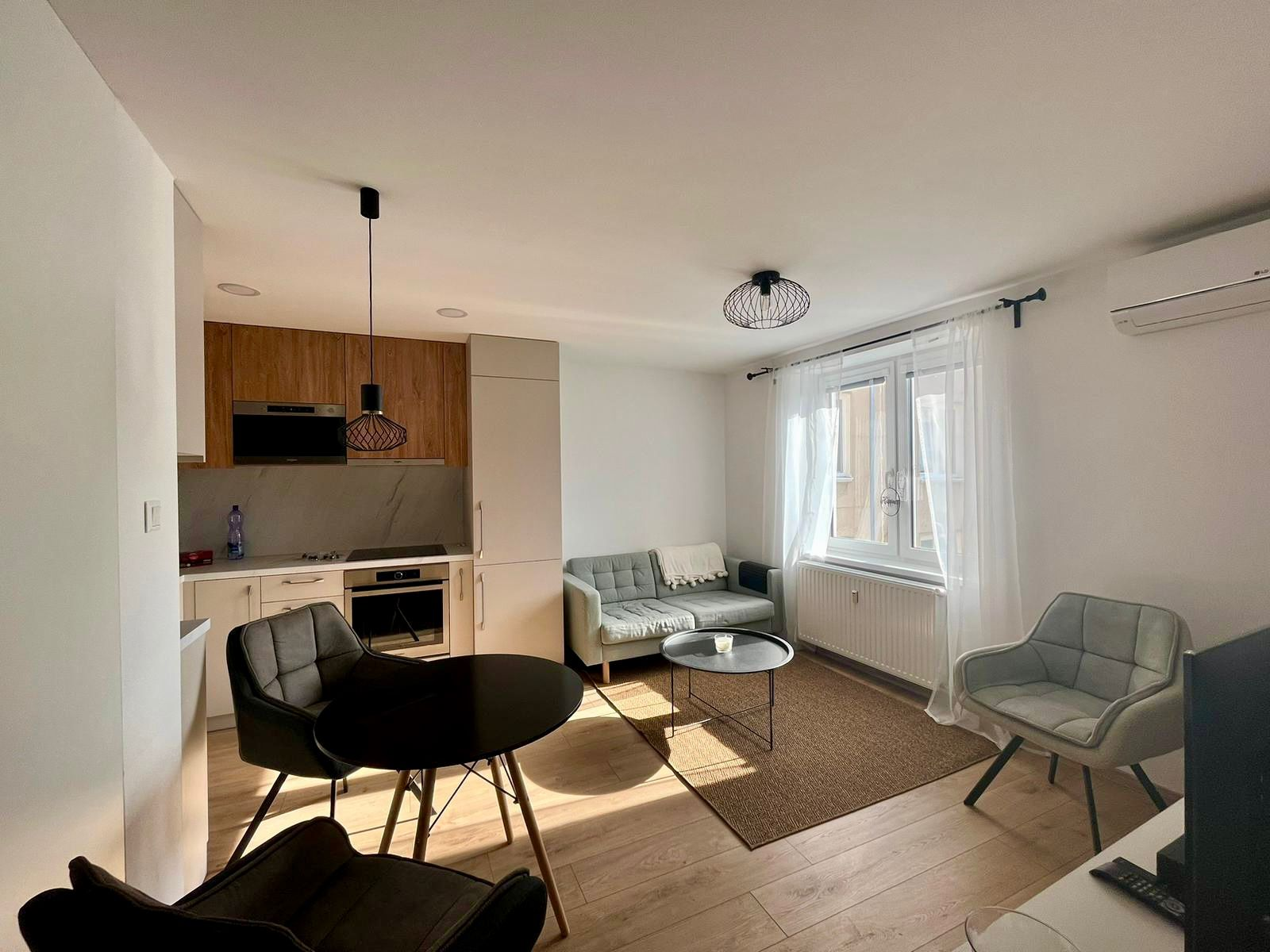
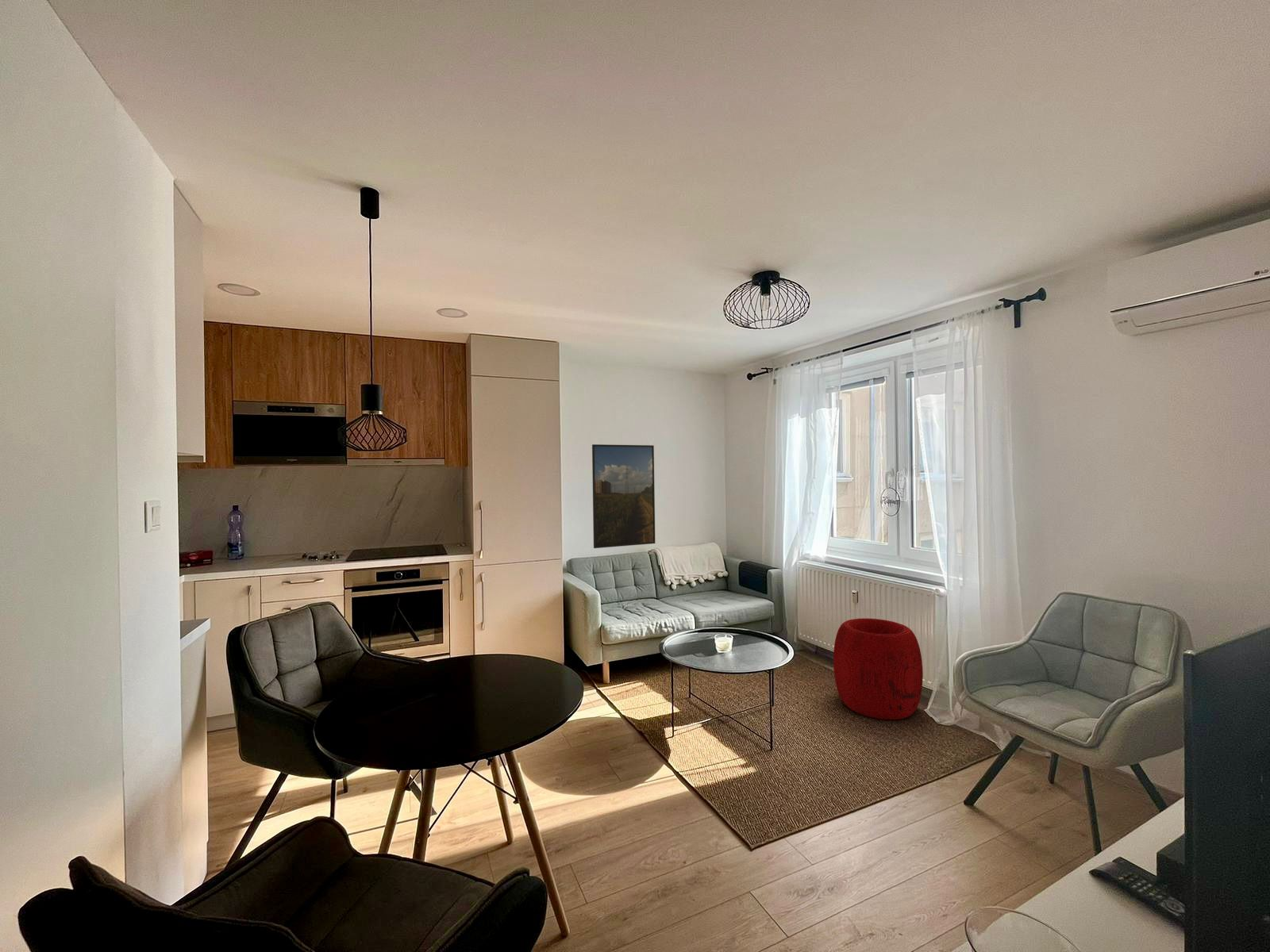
+ pouf (876, 666)
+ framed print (624, 495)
